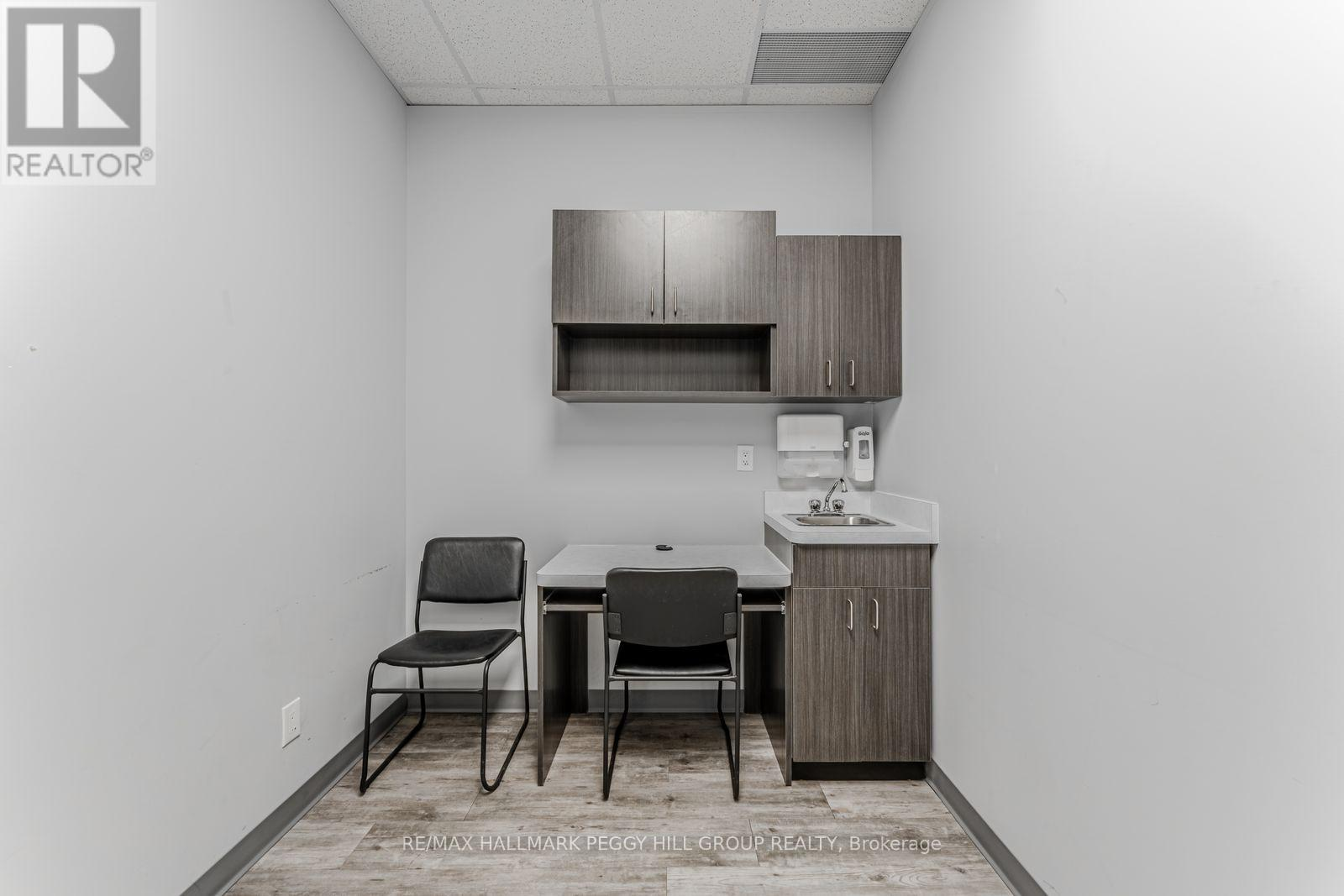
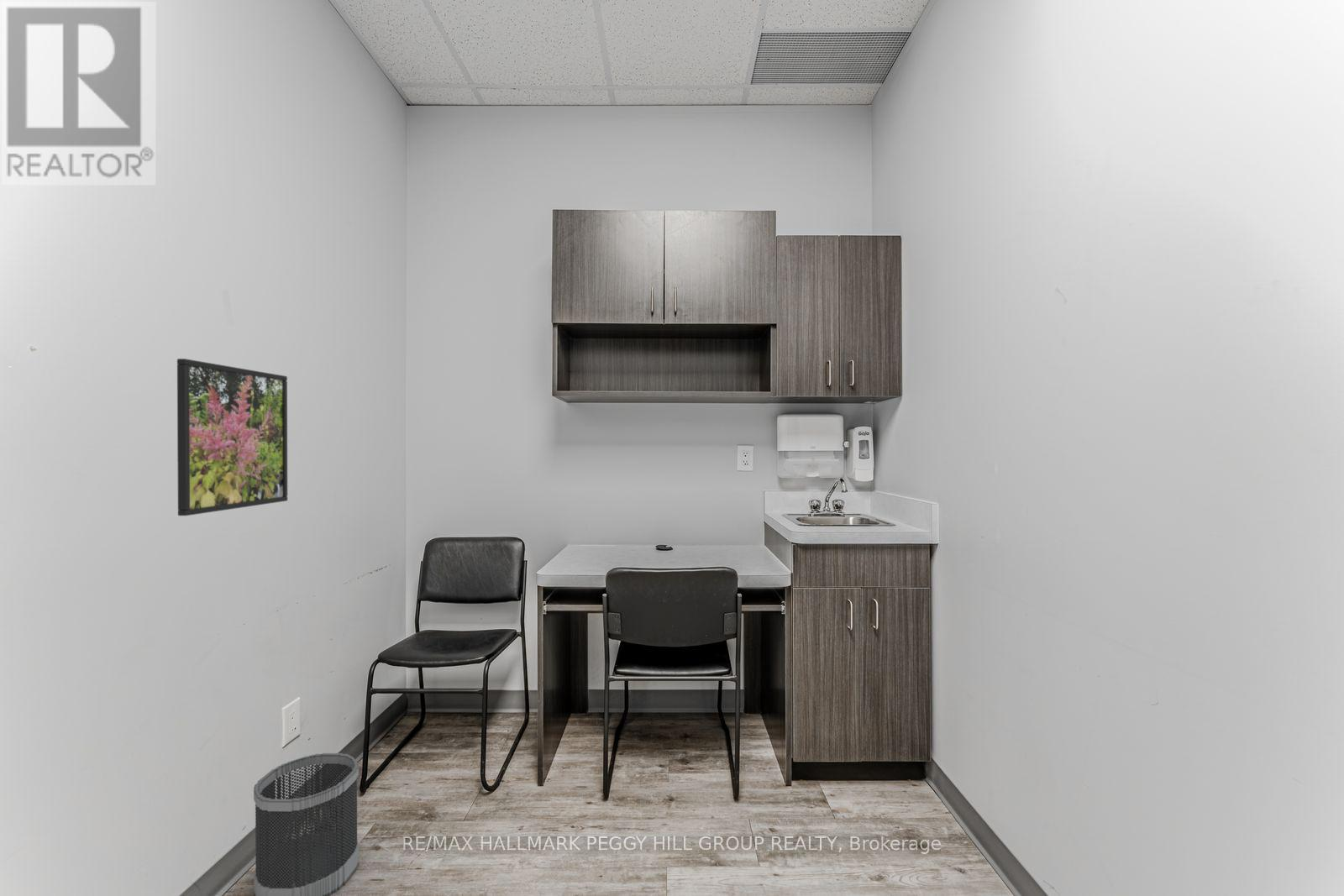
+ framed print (239, 438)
+ wastebasket (308, 825)
